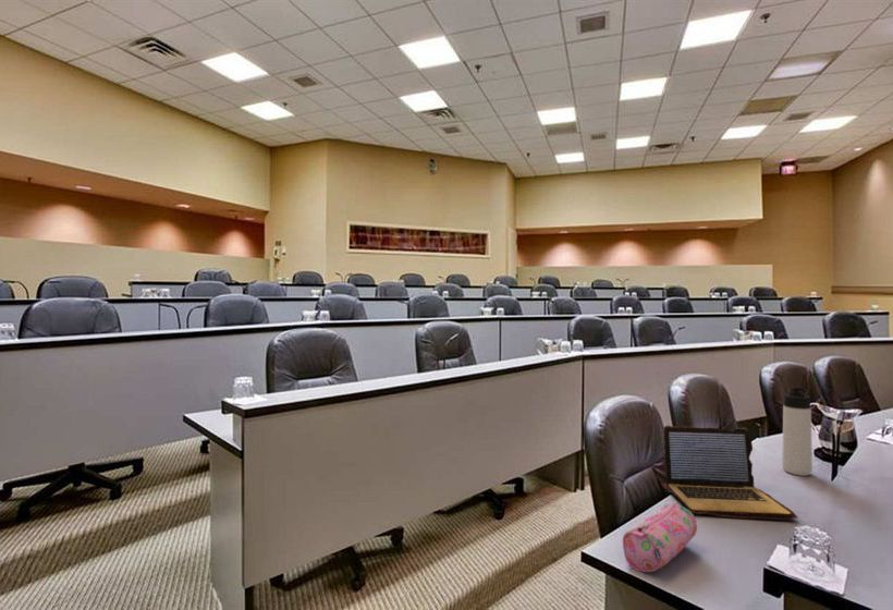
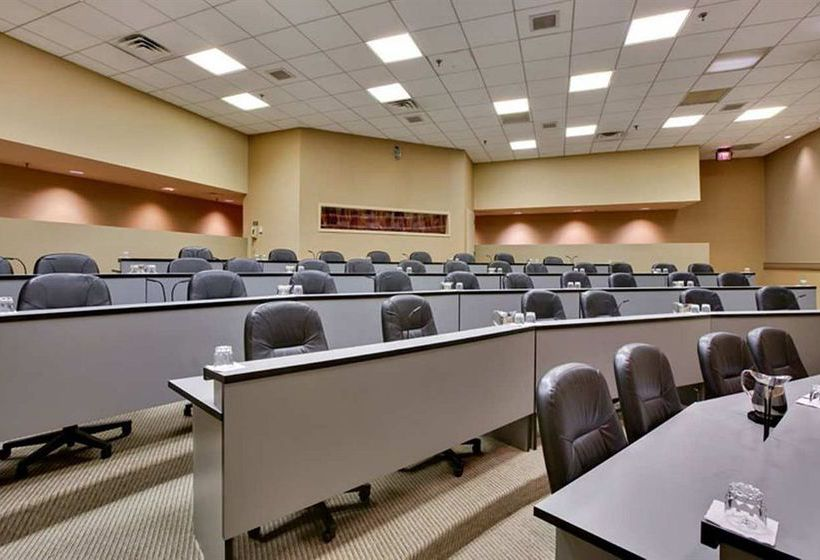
- thermos bottle (797, 430)
- pencil case (660, 535)
- laptop (723, 468)
